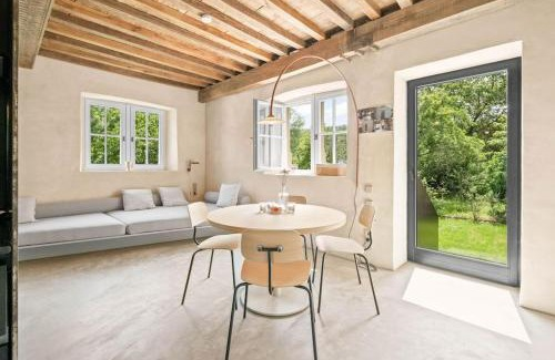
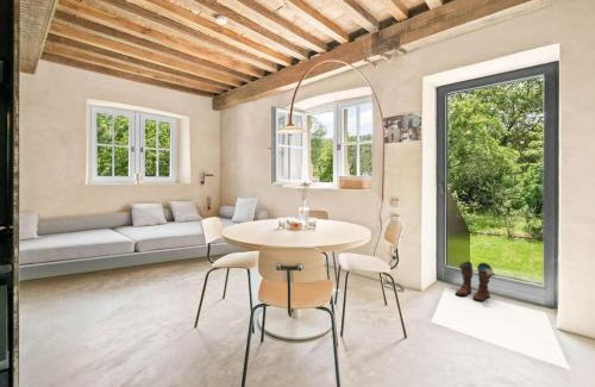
+ boots (478, 279)
